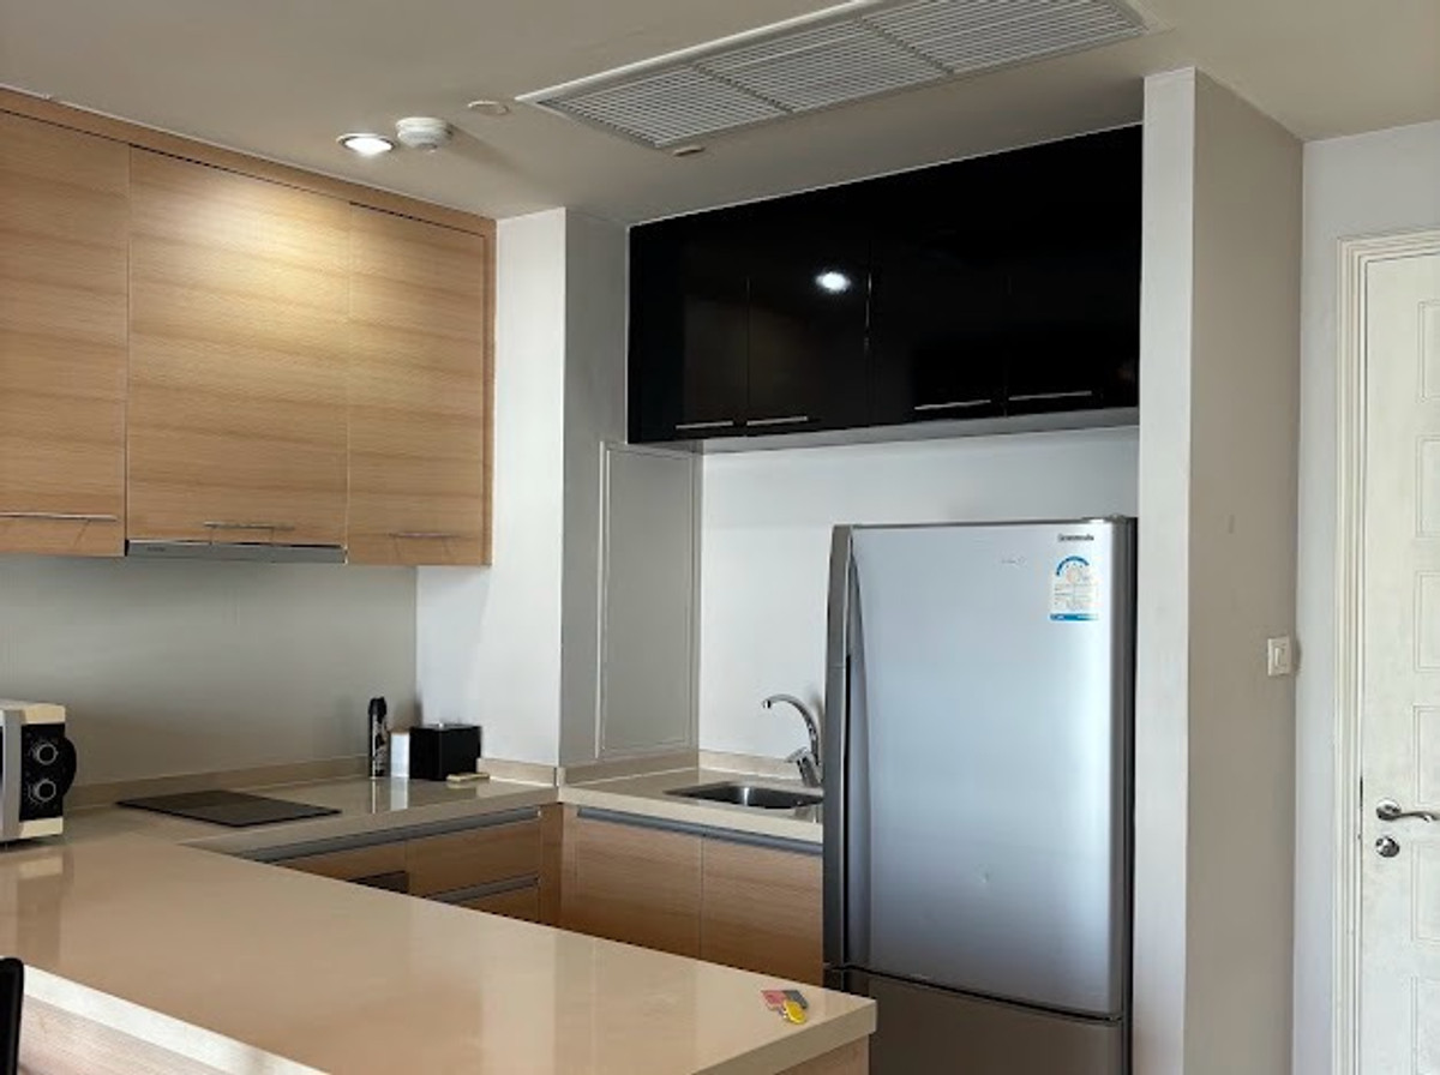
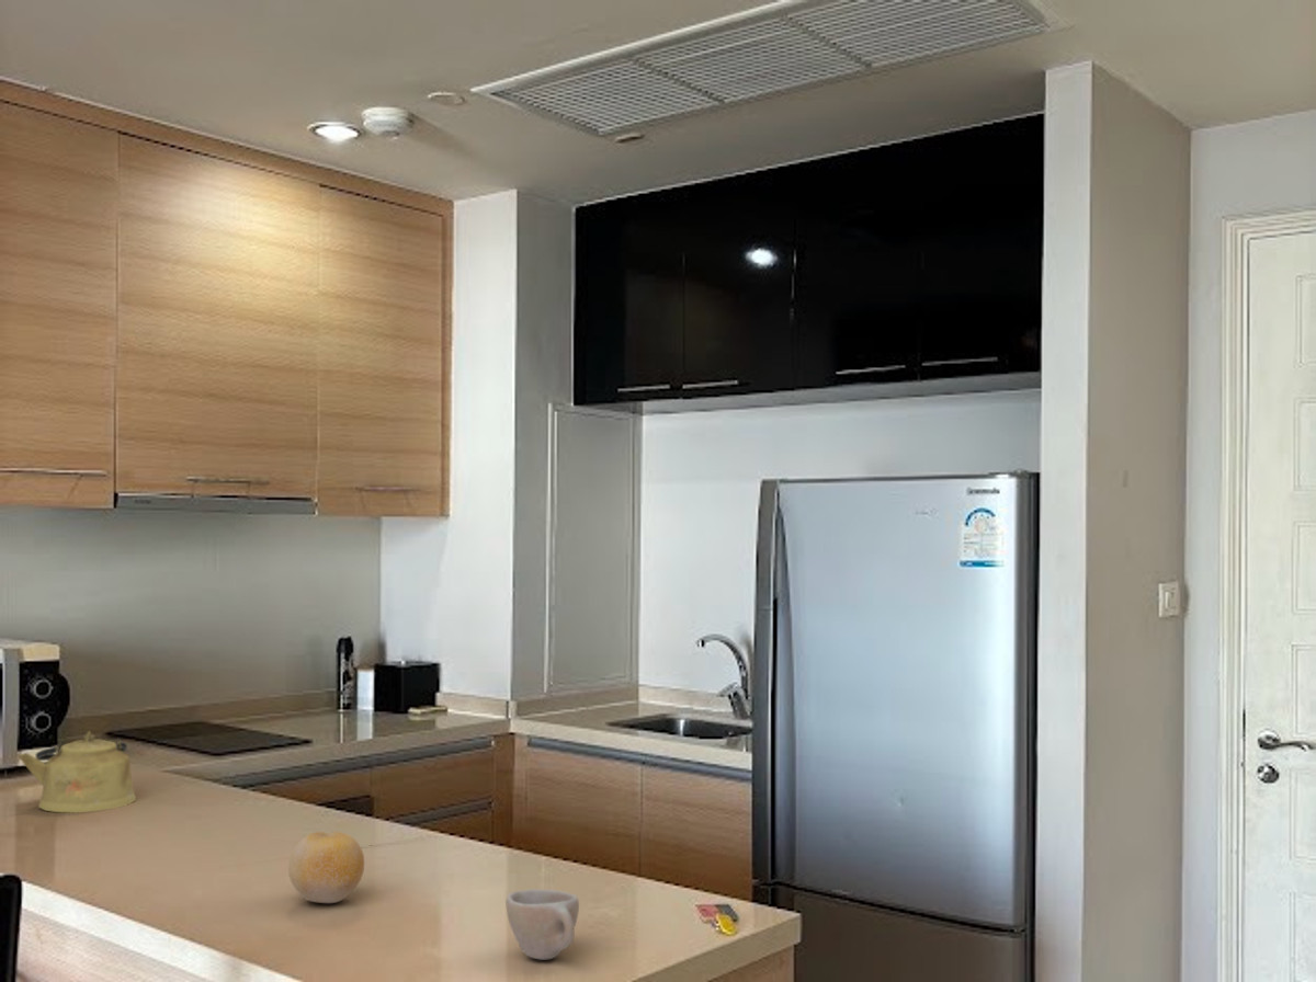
+ fruit (326, 867)
+ cup (548, 927)
+ kettle (77, 767)
